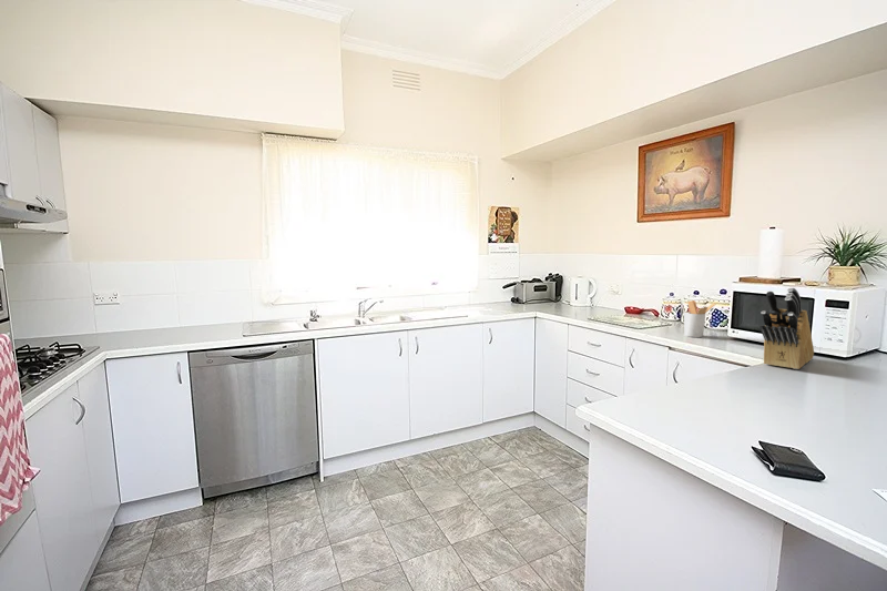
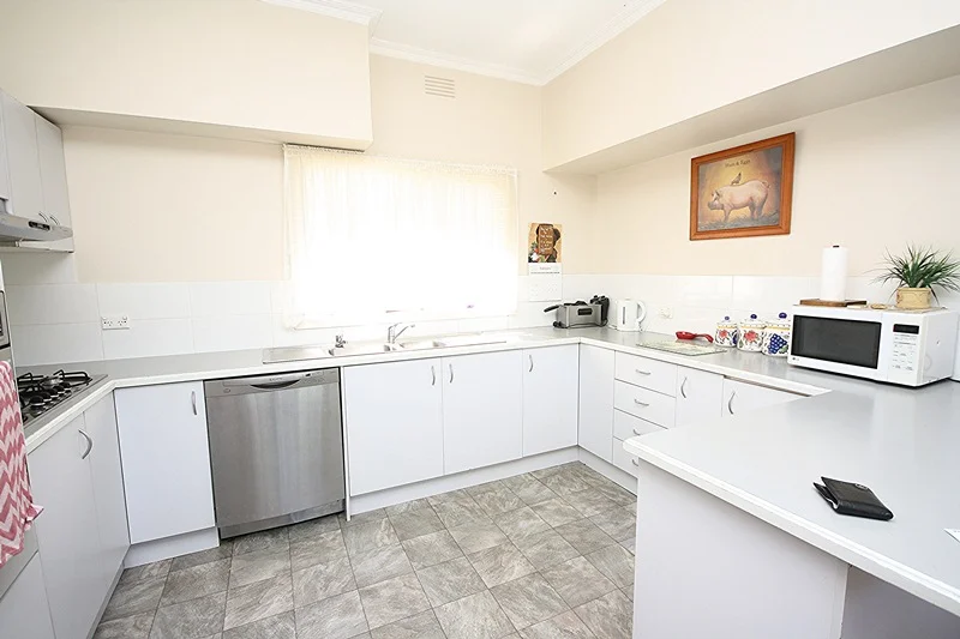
- utensil holder (700, 318)
- knife block (787, 325)
